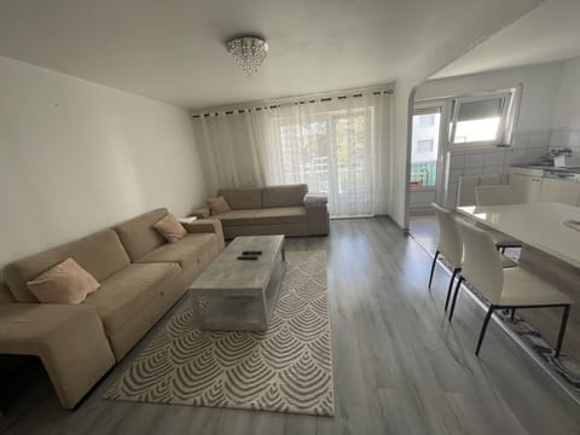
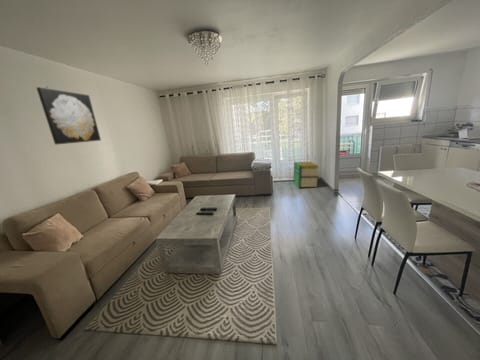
+ wall art (73, 117)
+ storage bin (305, 173)
